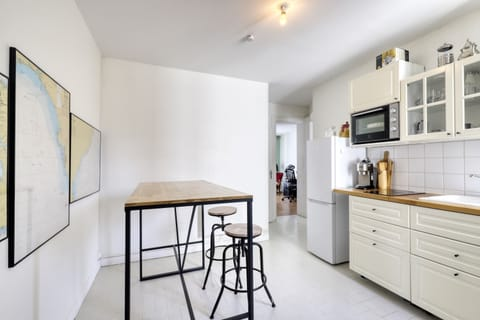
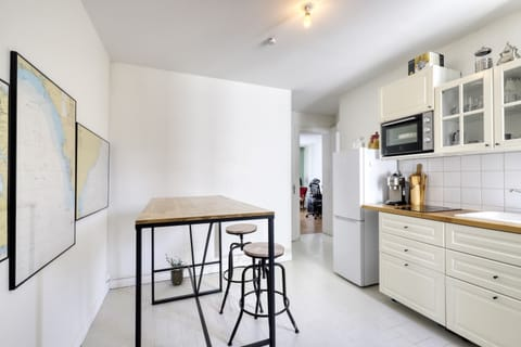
+ potted plant (175, 267)
